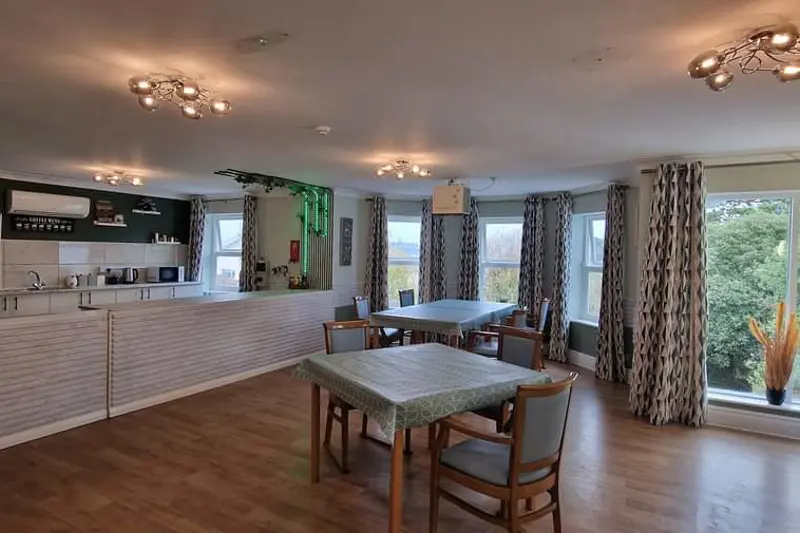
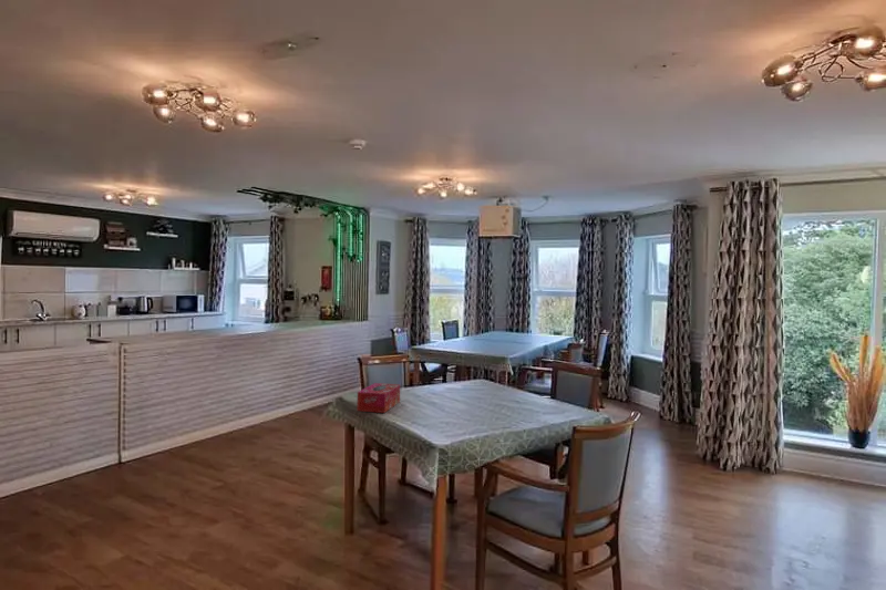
+ tissue box (379, 396)
